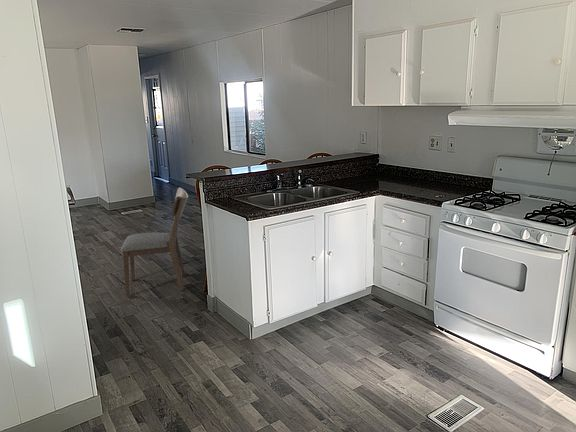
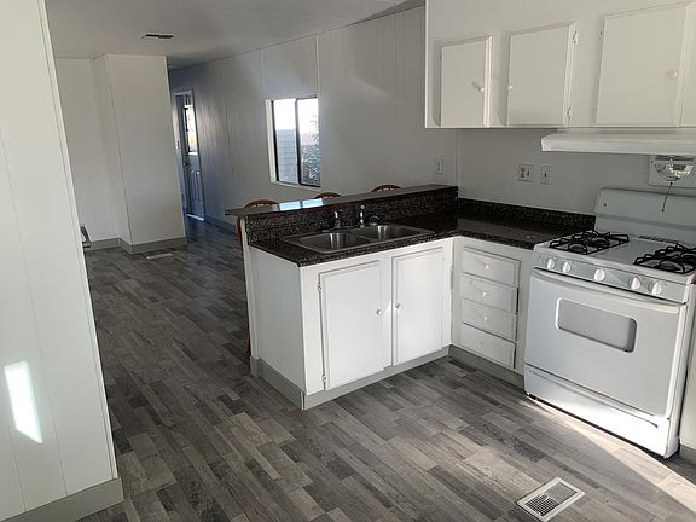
- chair (158, 239)
